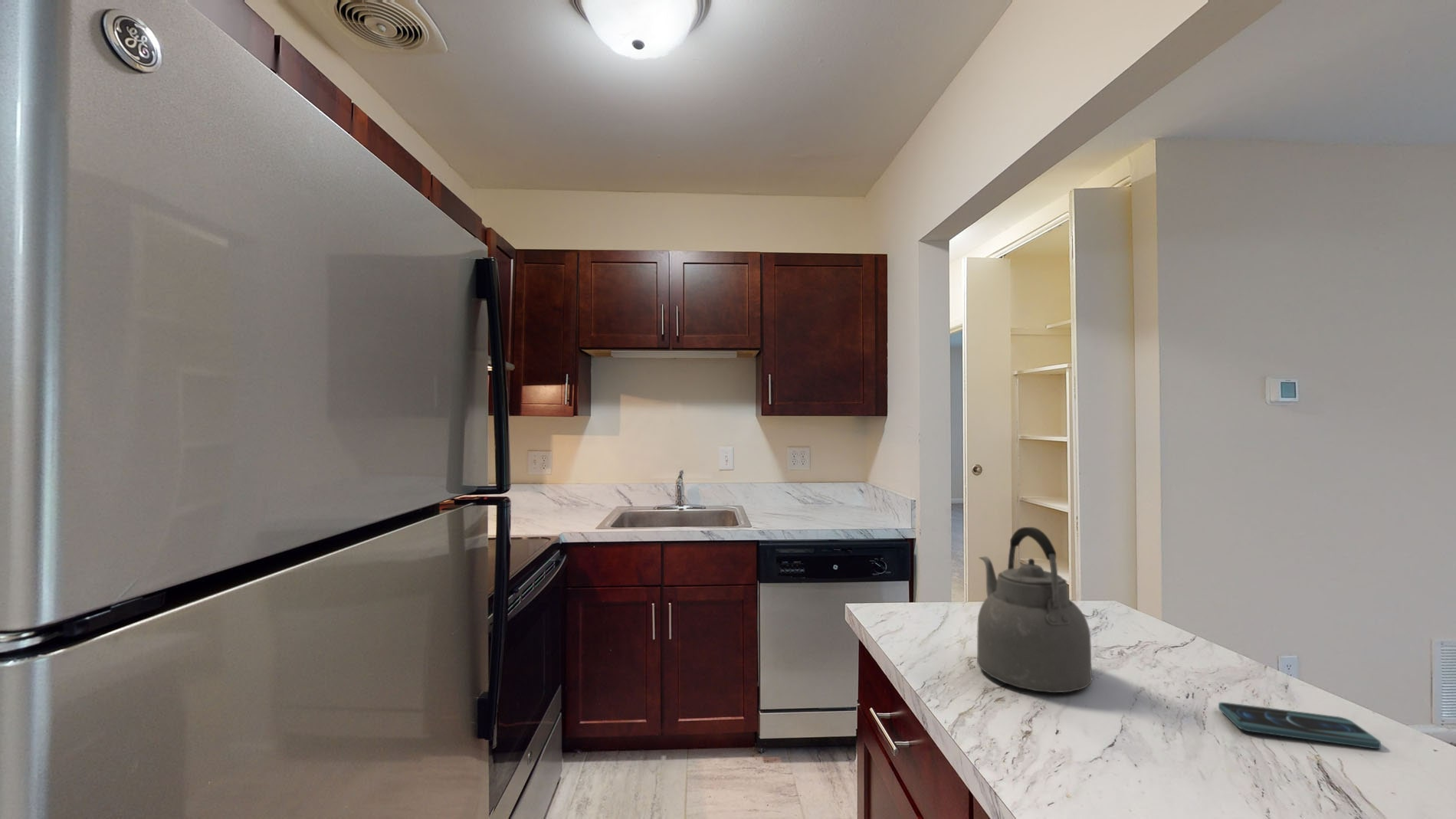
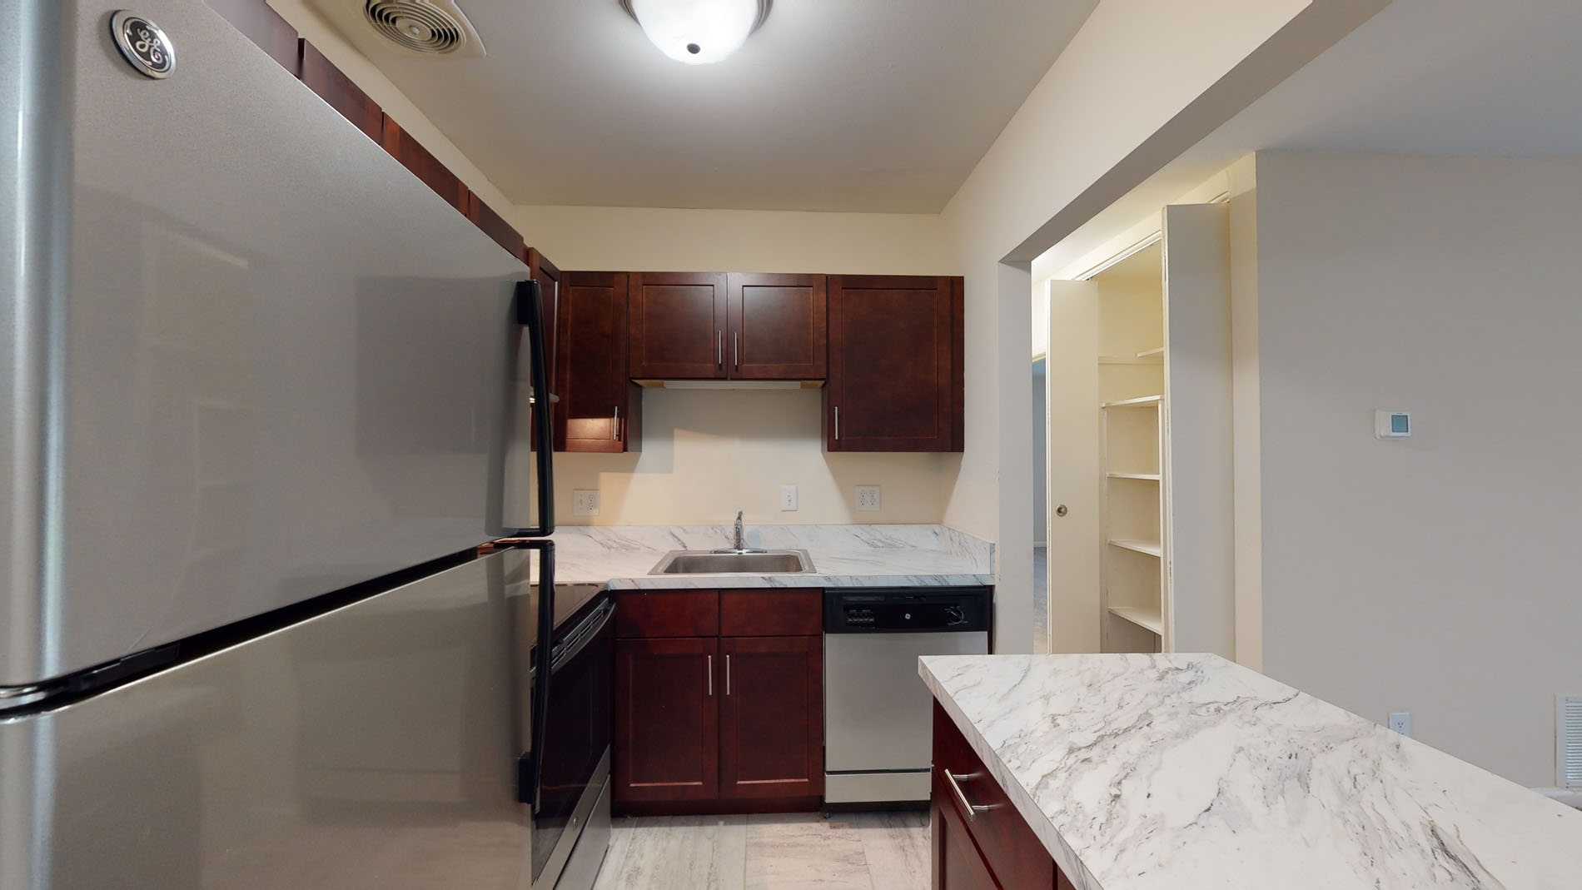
- smartphone (1294, 723)
- kettle (1018, 593)
